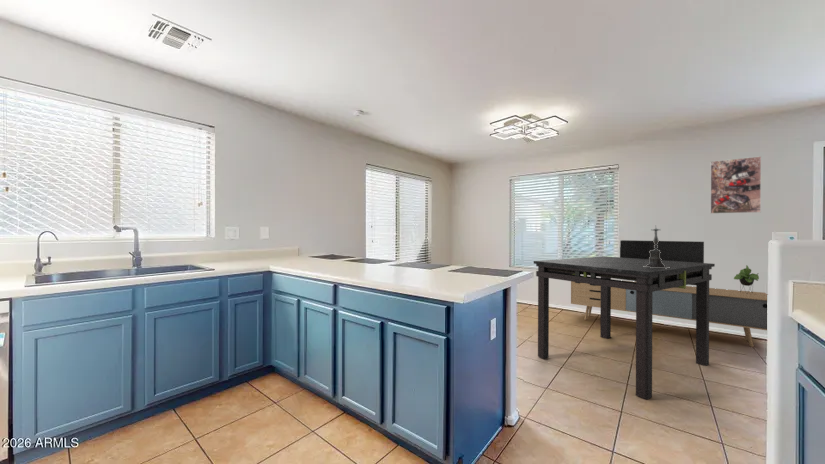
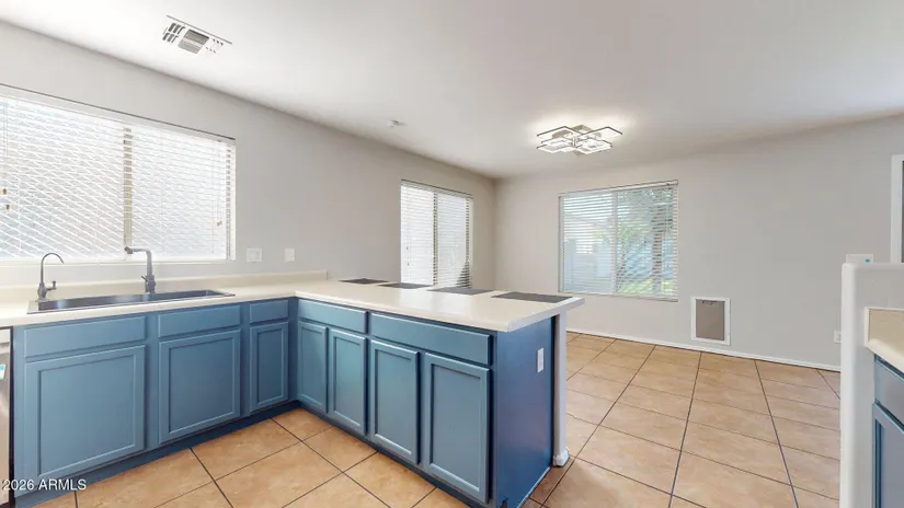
- dining table (610, 311)
- candle holder (656, 244)
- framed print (734, 186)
- media console (655, 280)
